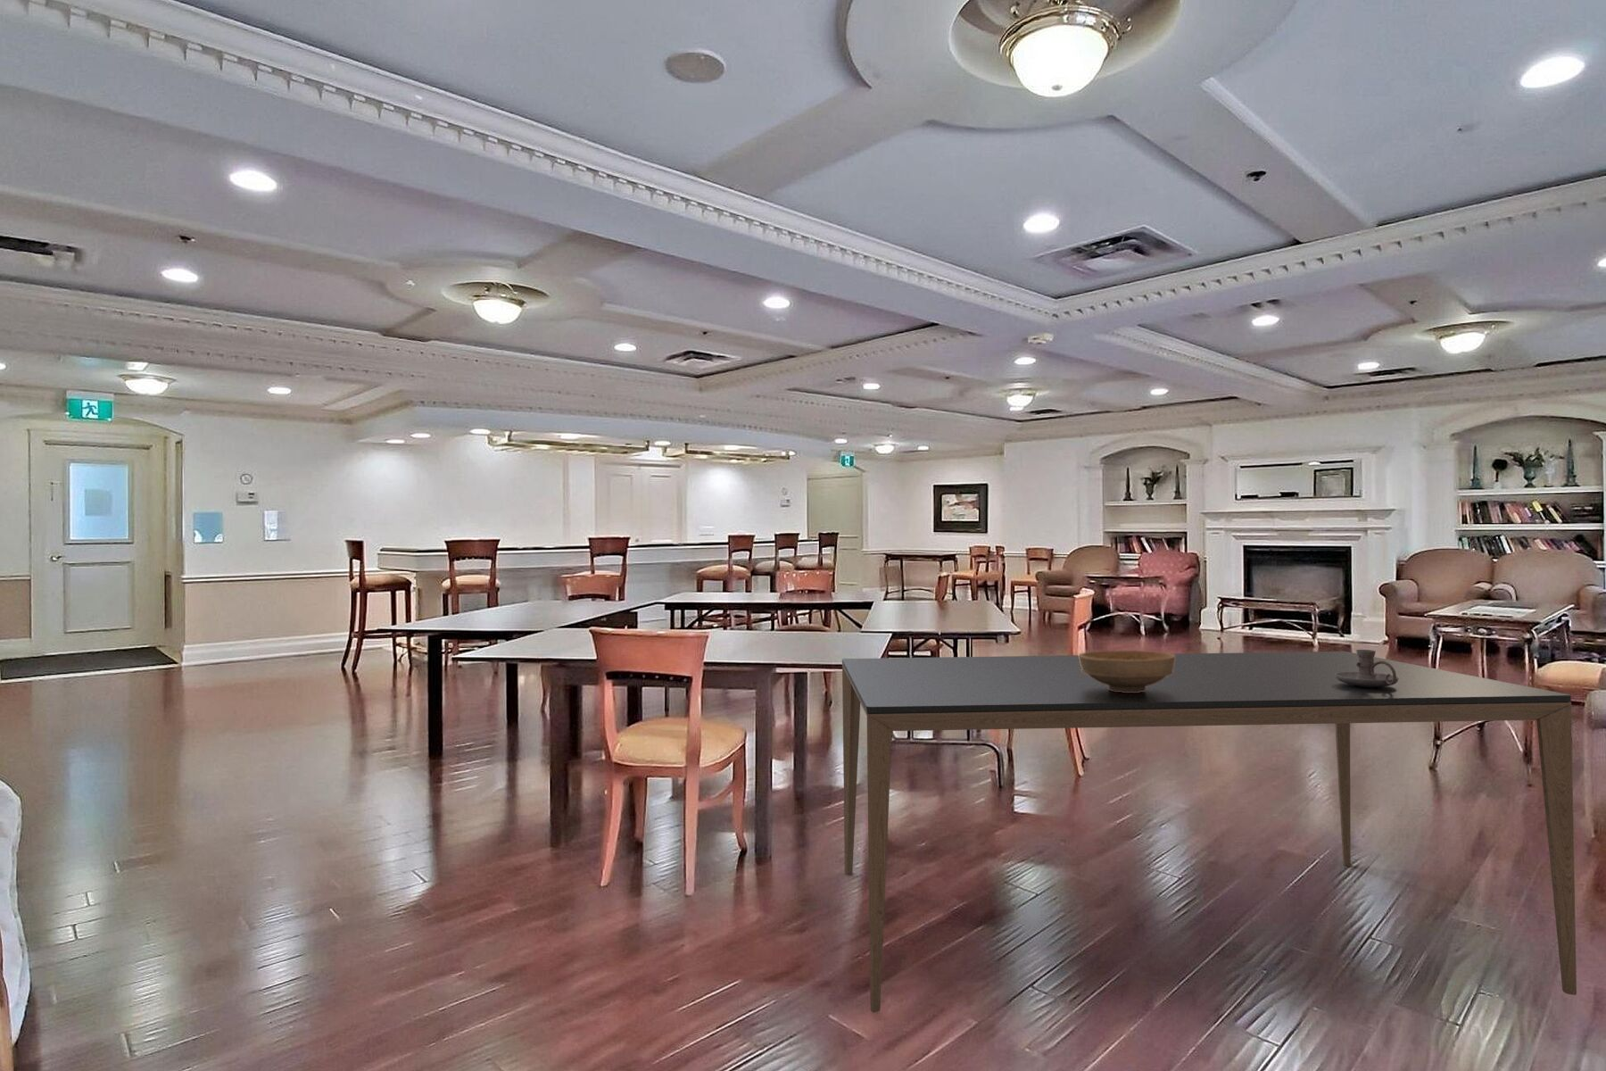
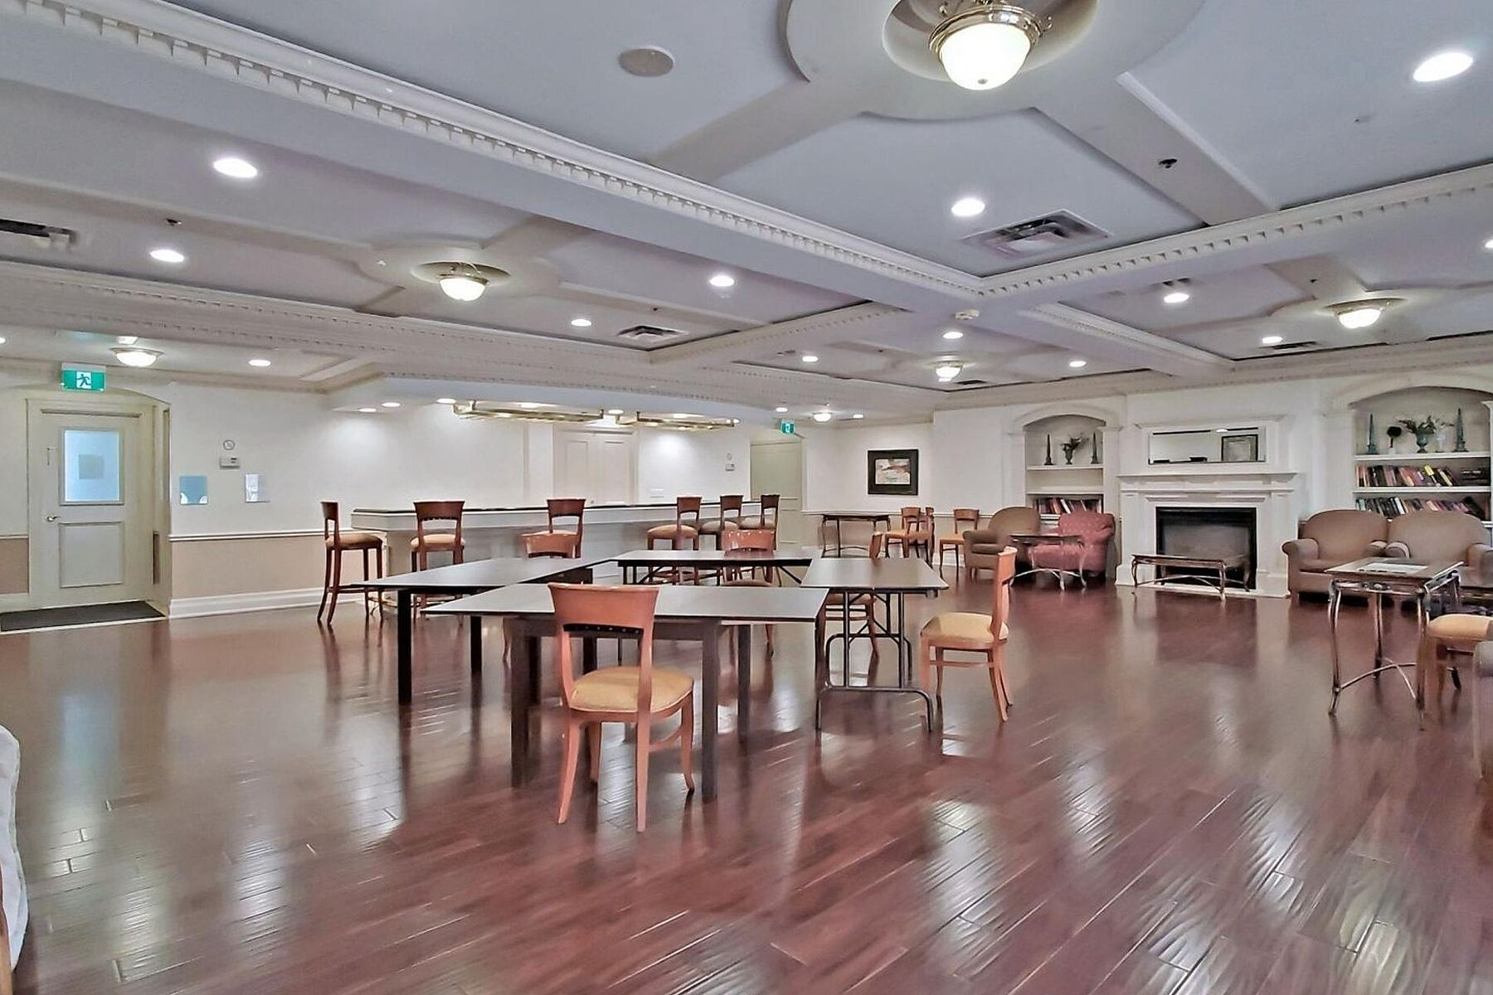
- dining table (1150, 726)
- bowl (1126, 671)
- candle holder (1371, 668)
